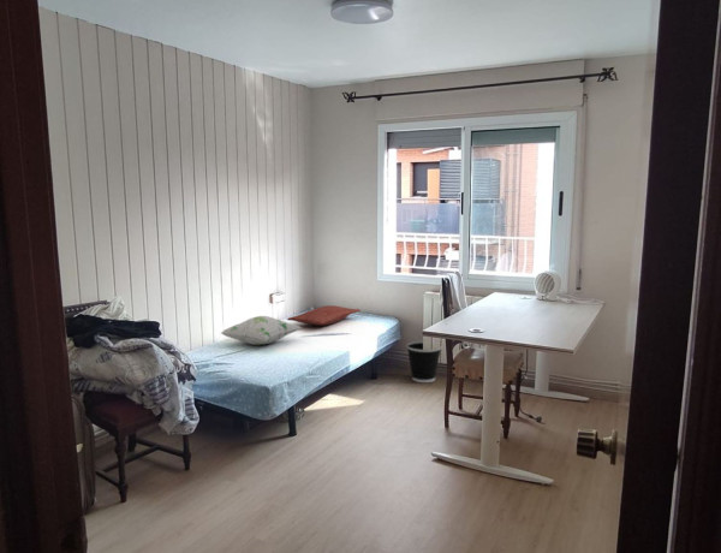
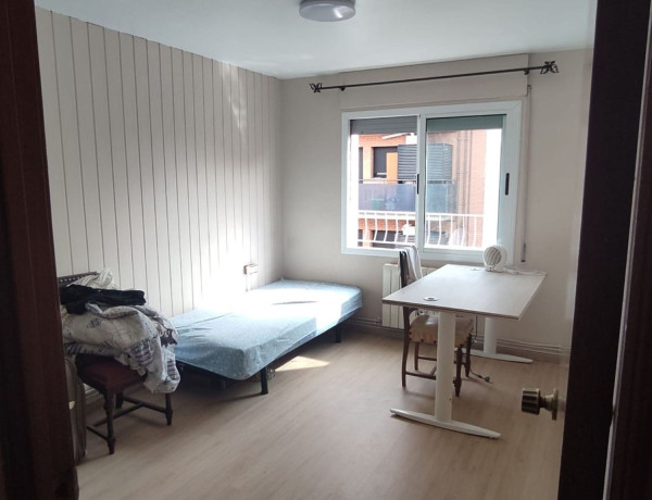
- wastebasket (423, 362)
- decorative pillow (261, 329)
- pillow (324, 315)
